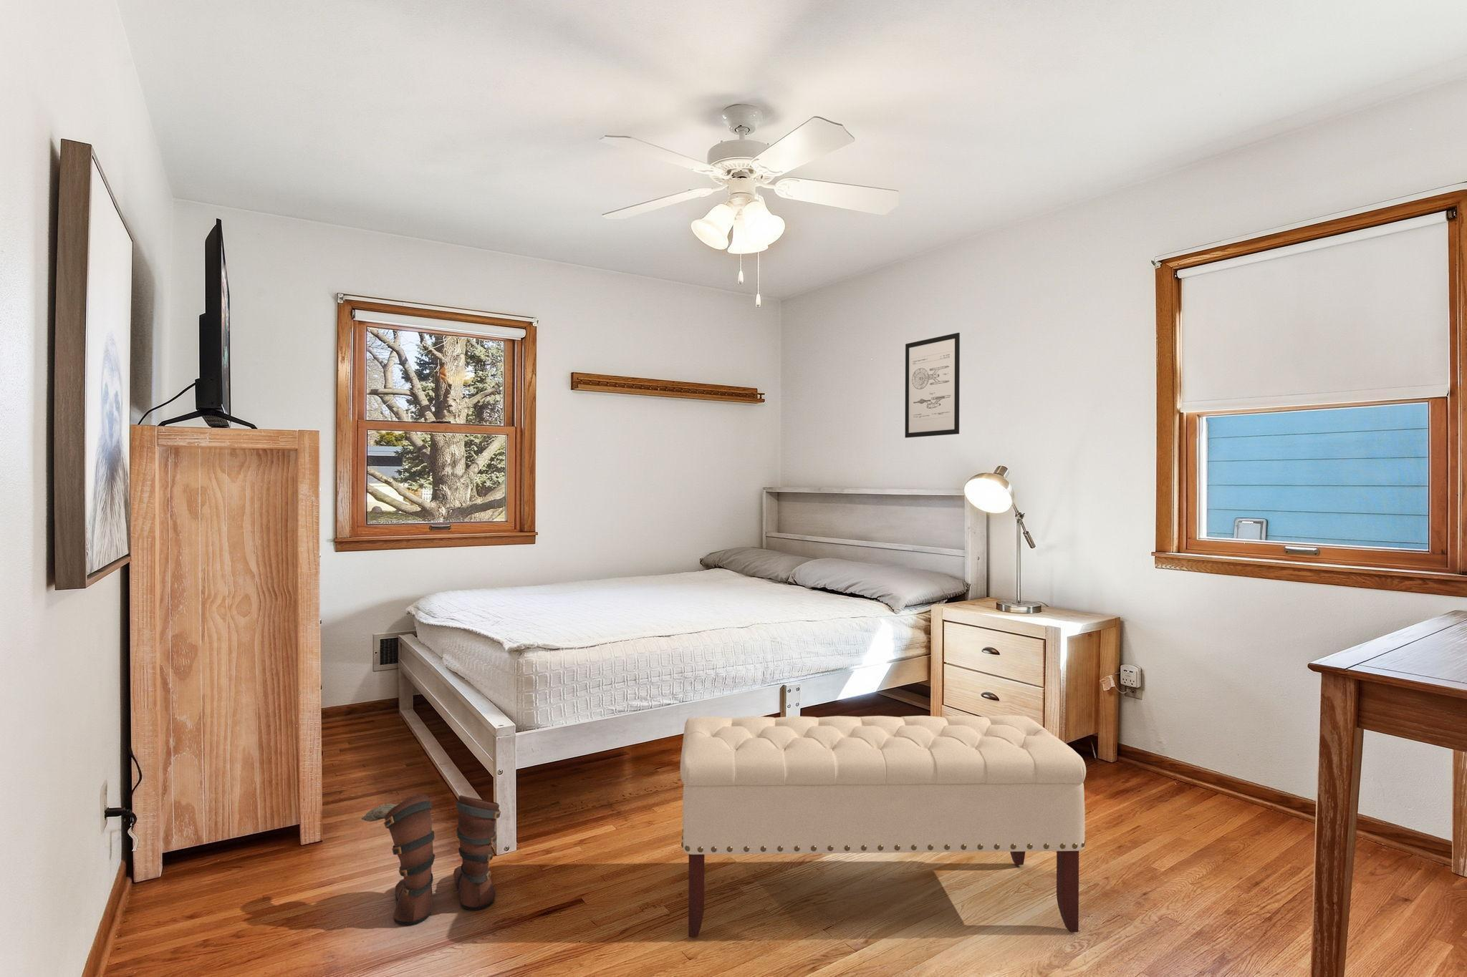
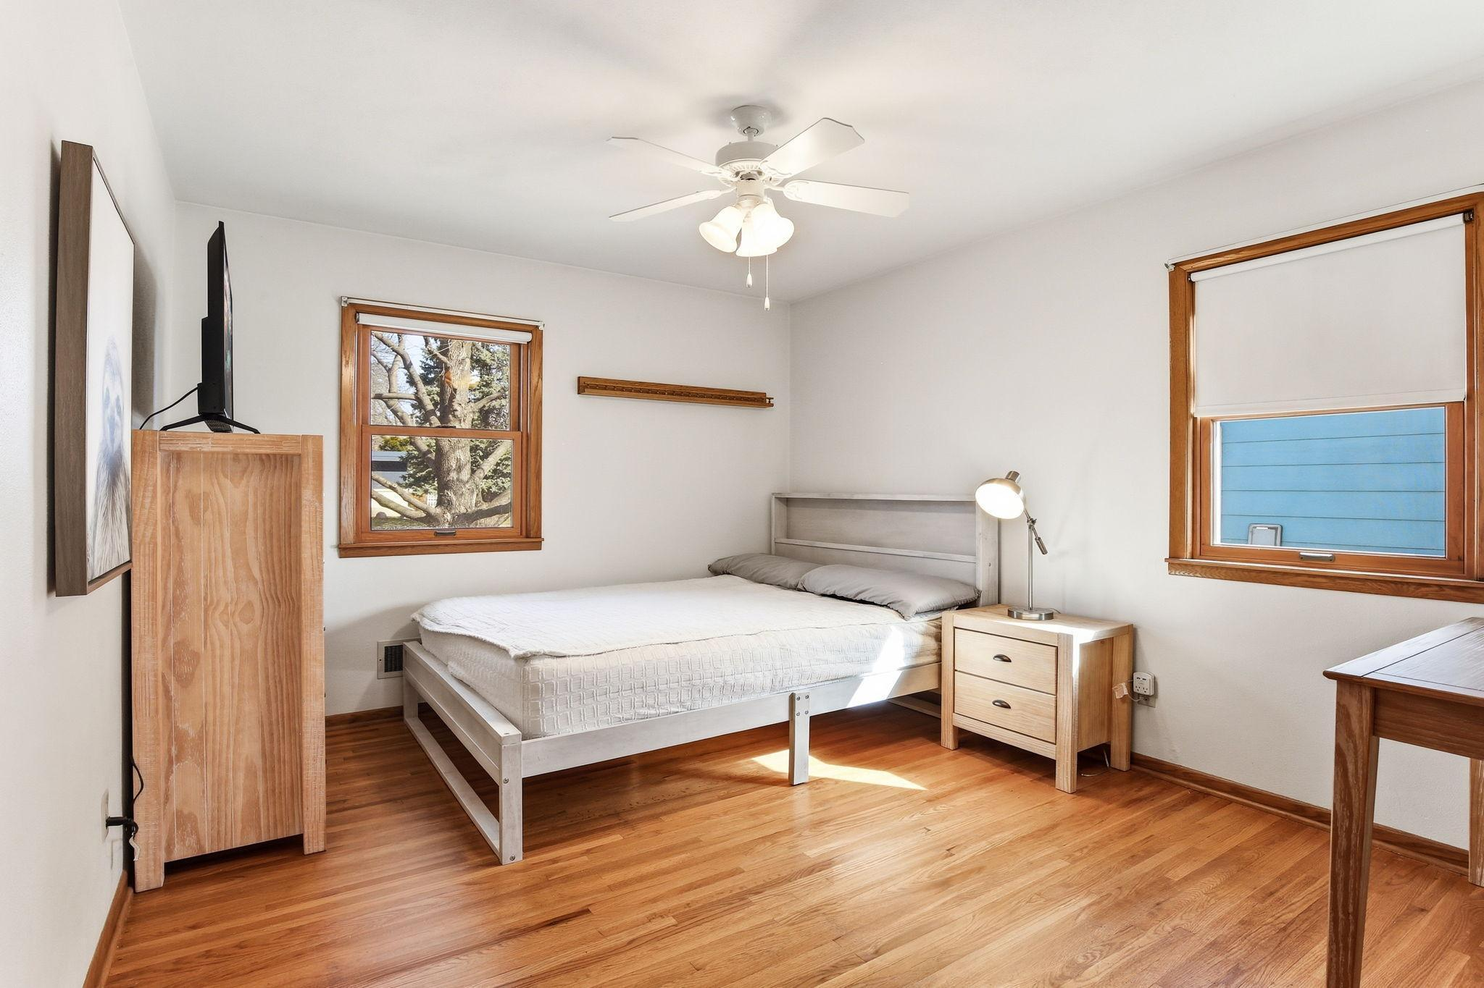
- boots (431, 844)
- wall art (931, 387)
- bench (869, 813)
